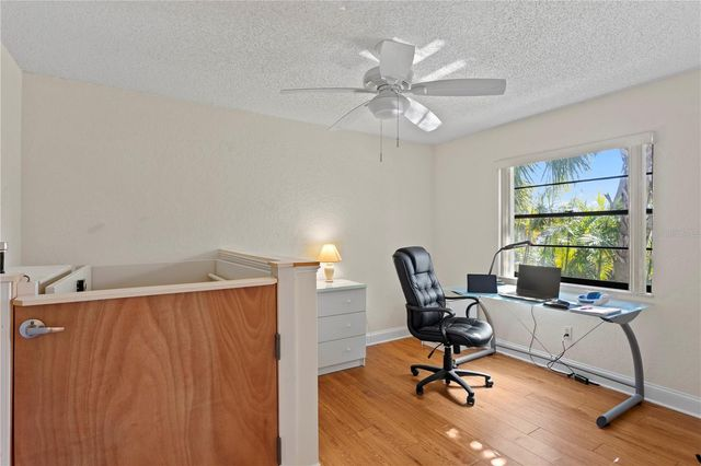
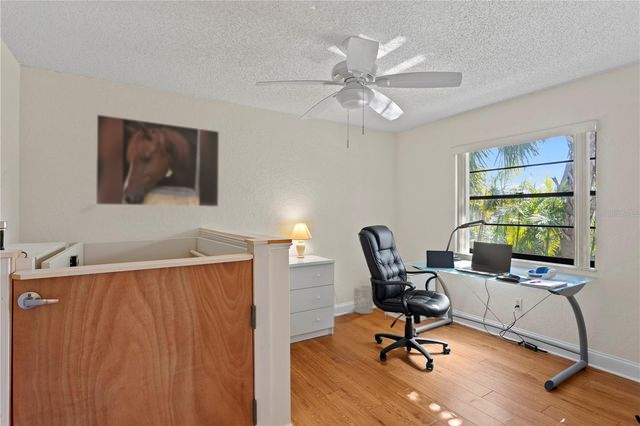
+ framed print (162, 164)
+ wastebasket (362, 299)
